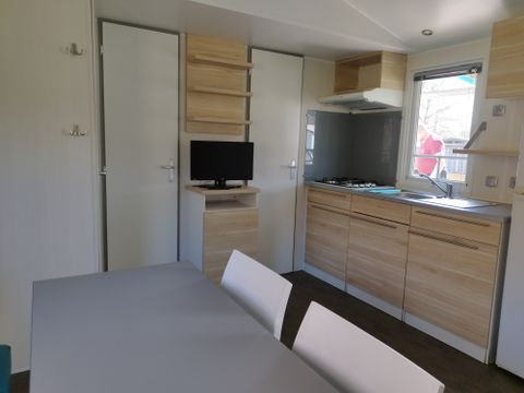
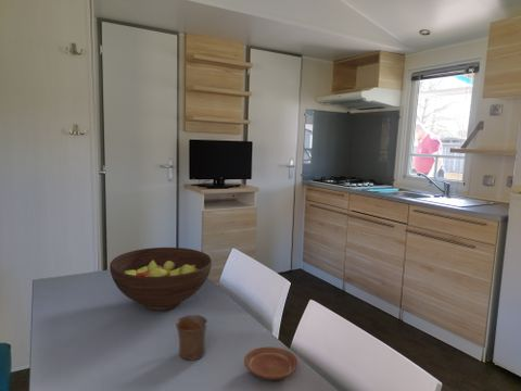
+ fruit bowl (162, 281)
+ mug (189, 335)
+ plate (270, 366)
